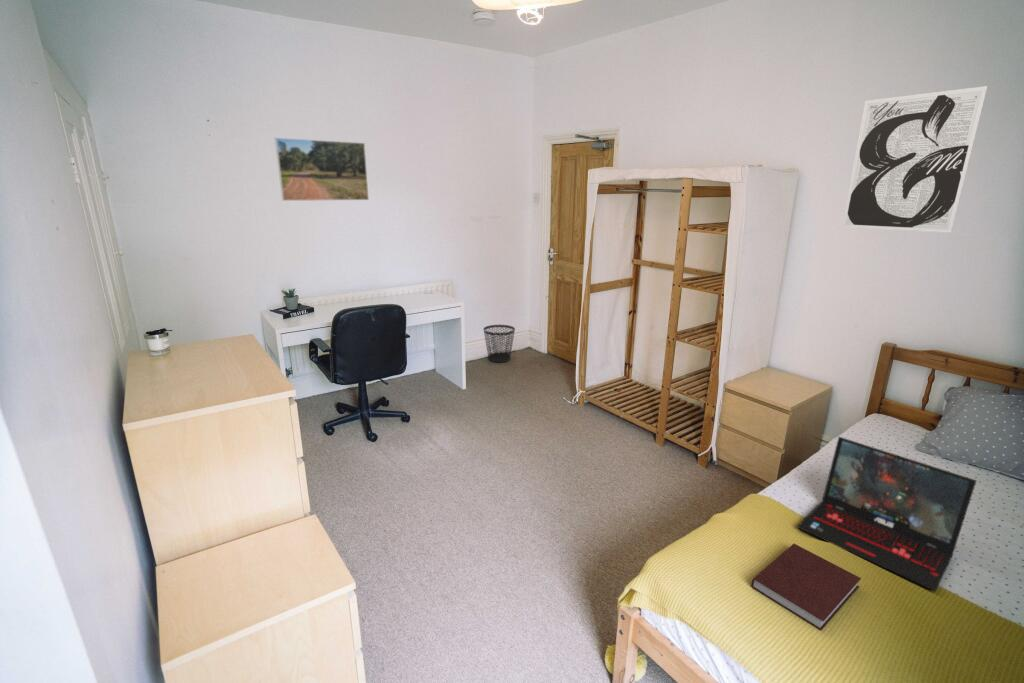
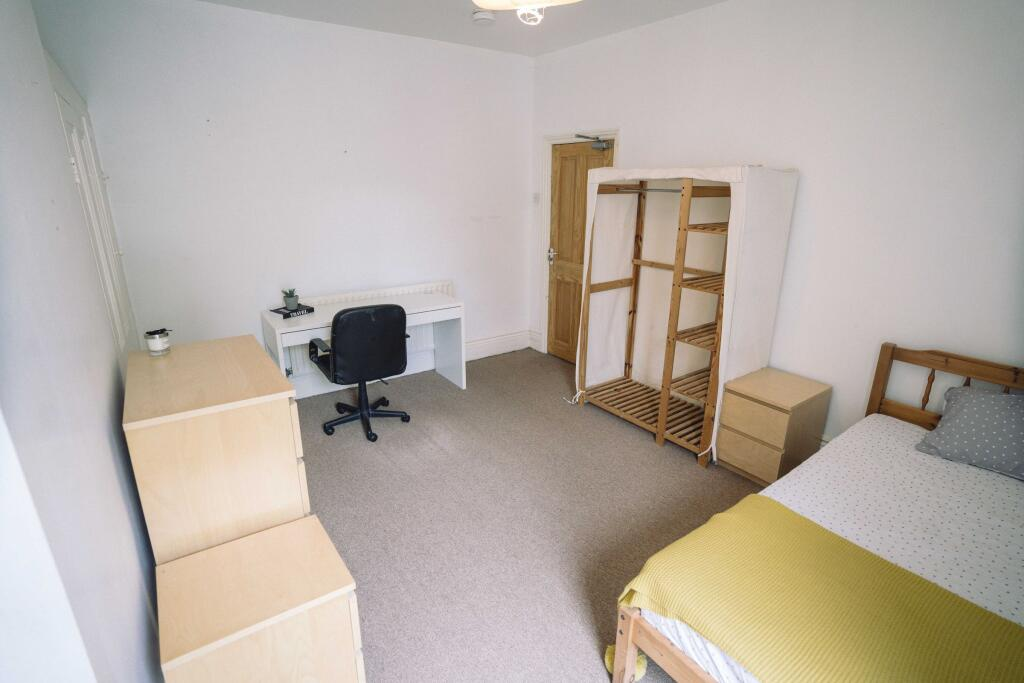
- wall art (906, 164)
- laptop (881, 506)
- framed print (324, 170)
- wastebasket (499, 344)
- notebook (805, 582)
